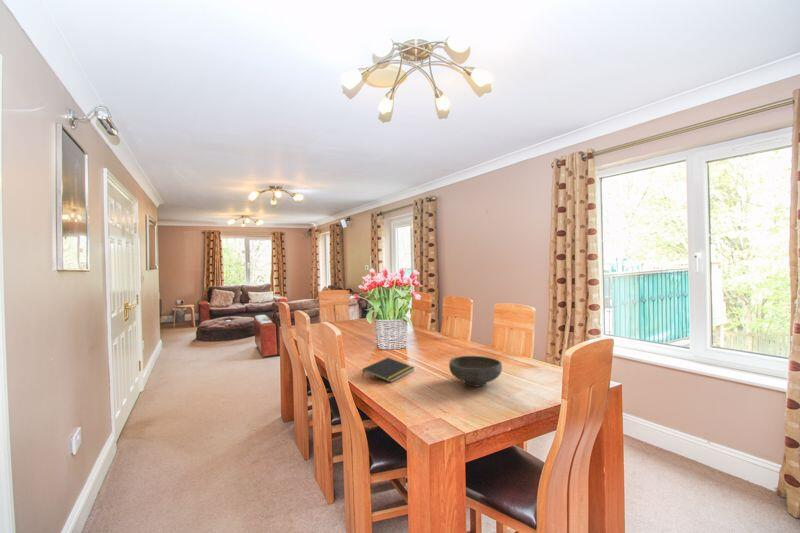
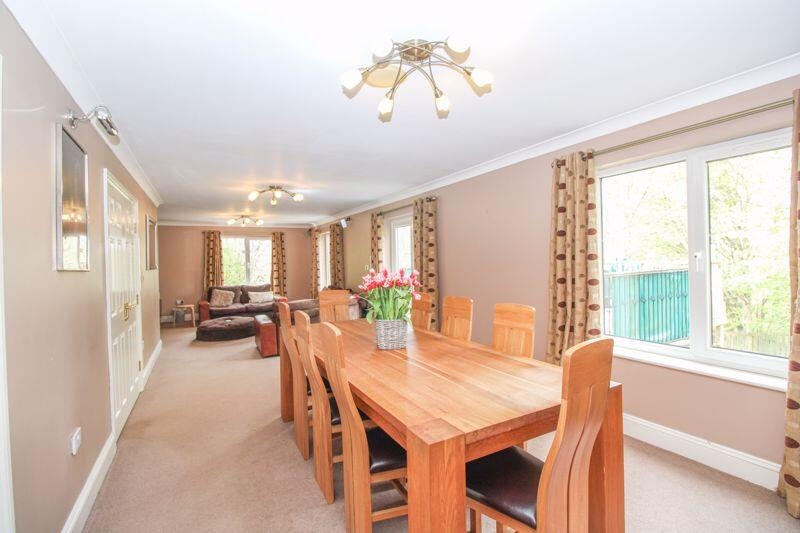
- bowl (475, 372)
- notepad (389, 369)
